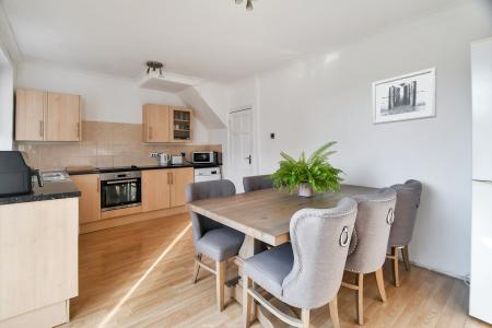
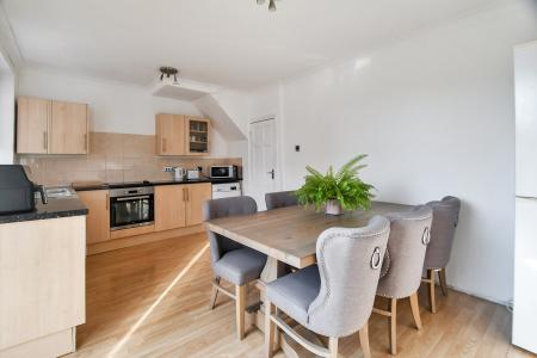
- wall art (401, 98)
